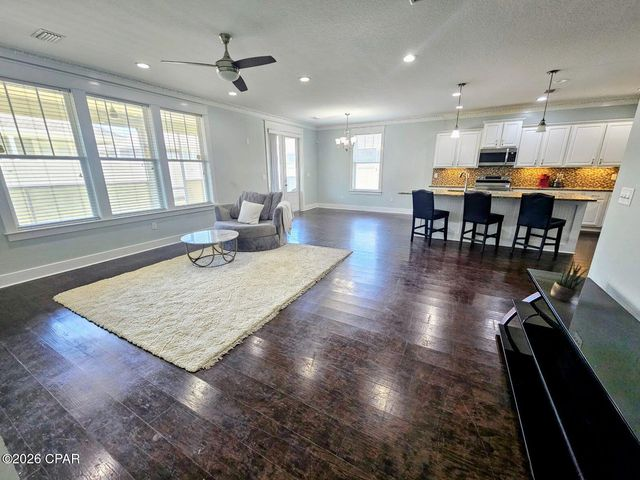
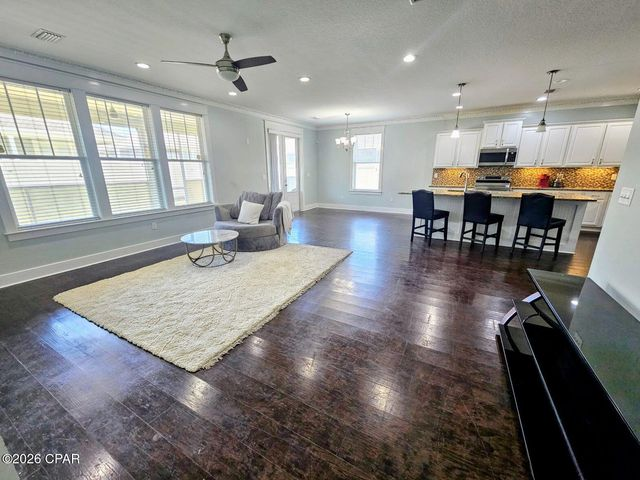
- potted plant (569, 280)
